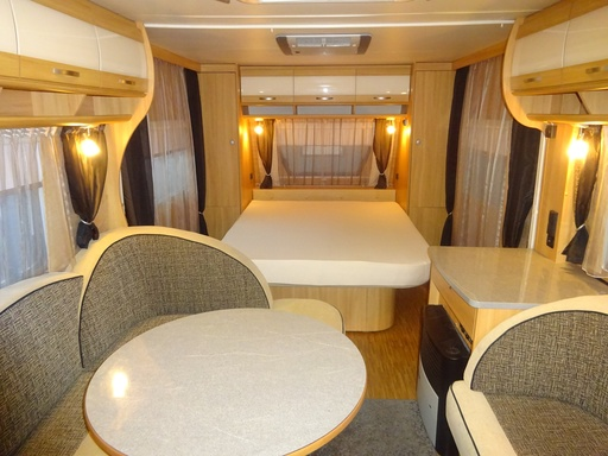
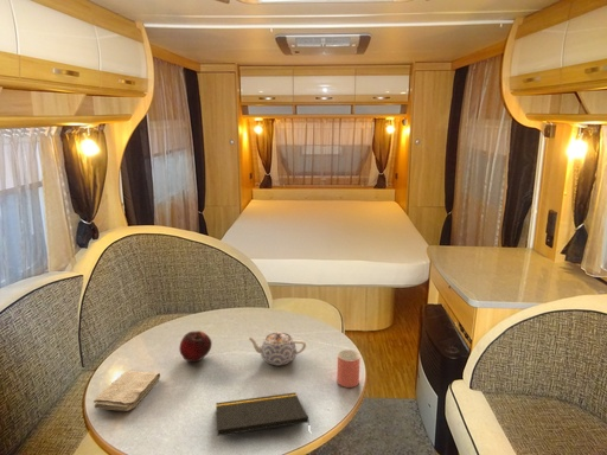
+ cup (347, 365)
+ notepad (260, 412)
+ washcloth (128, 387)
+ teapot (276, 346)
+ fruit (194, 346)
